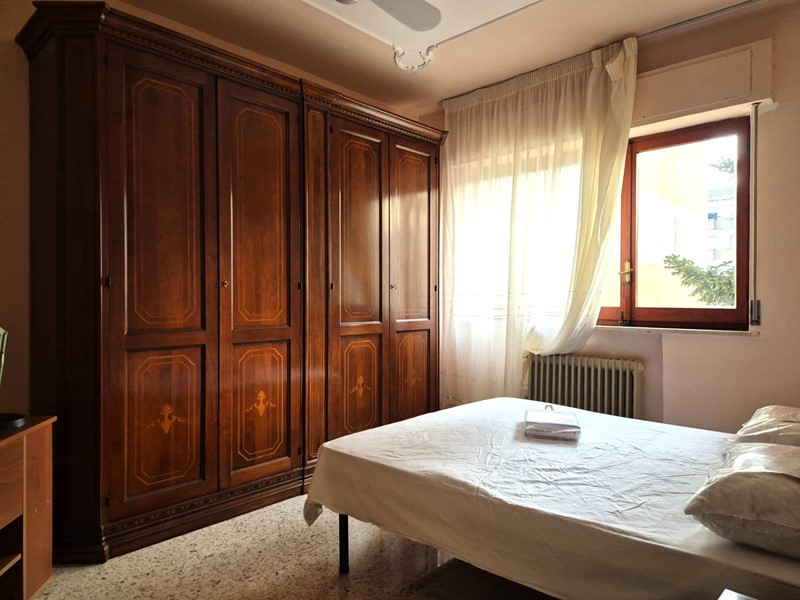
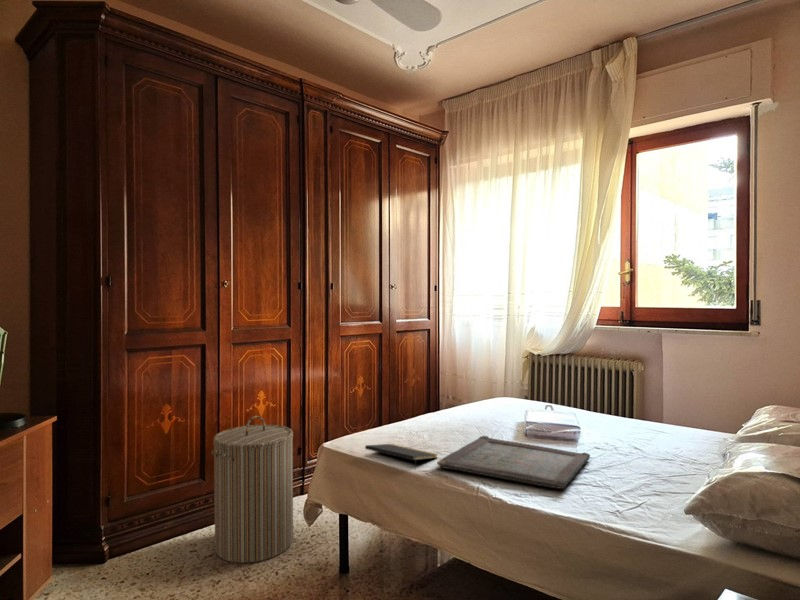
+ laundry hamper (254, 480)
+ serving tray (515, 459)
+ notepad (401, 451)
